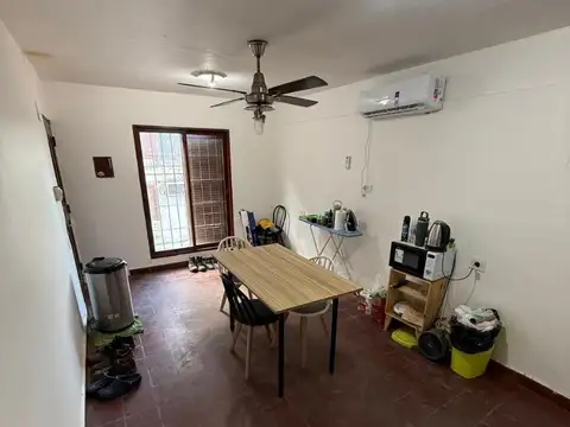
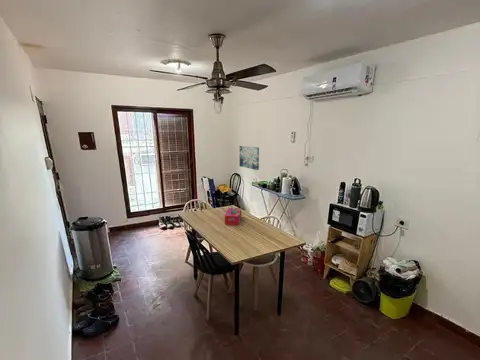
+ tissue box (233, 216)
+ wall art (248, 157)
